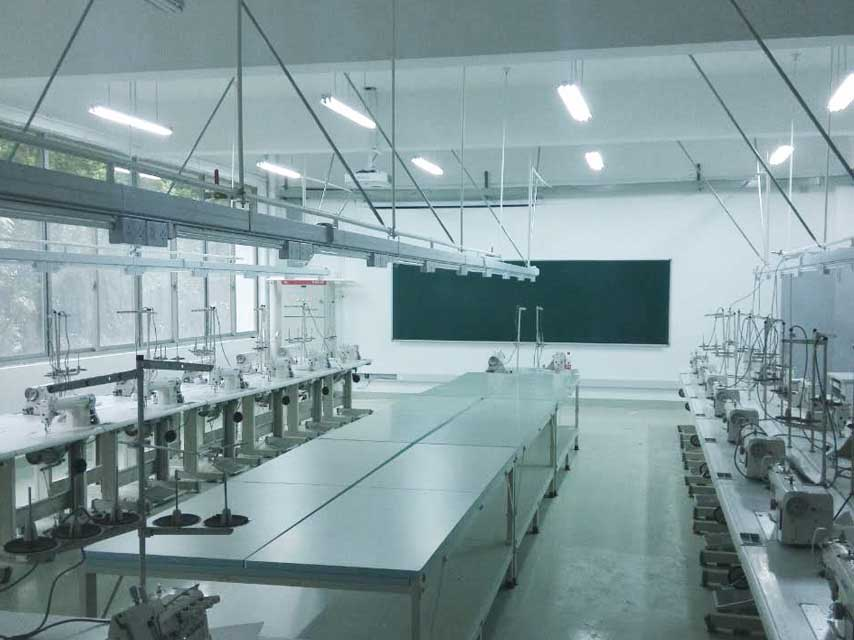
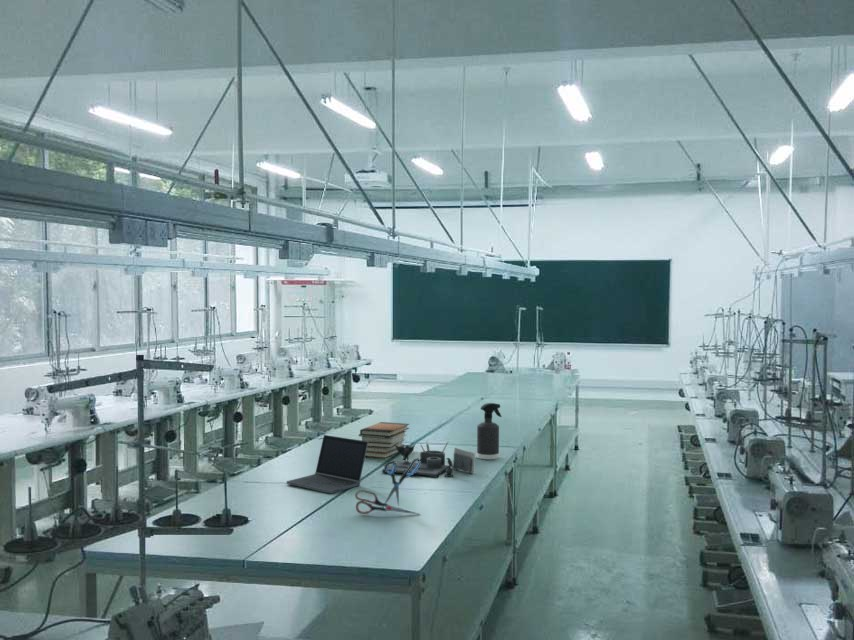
+ shears (393, 487)
+ laptop computer (327, 462)
+ spray bottle (489, 430)
+ book stack (384, 439)
+ desk organizer (430, 456)
